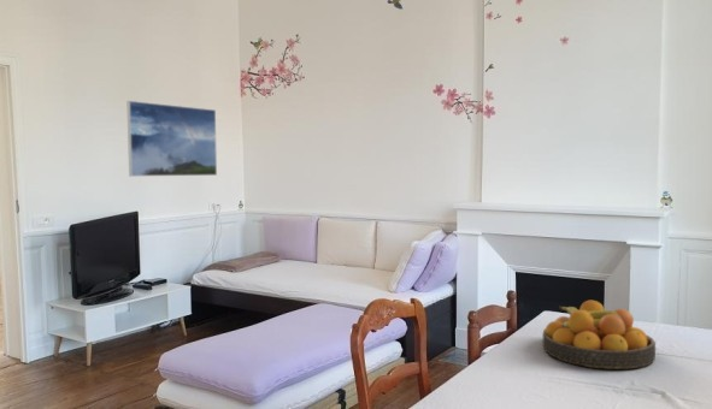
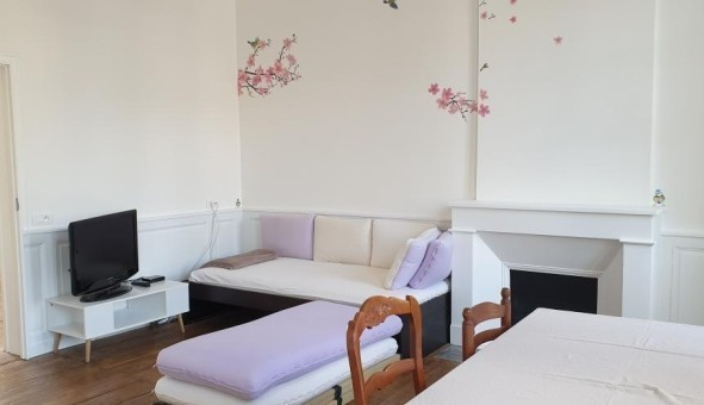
- fruit bowl (596, 328)
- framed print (175, 141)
